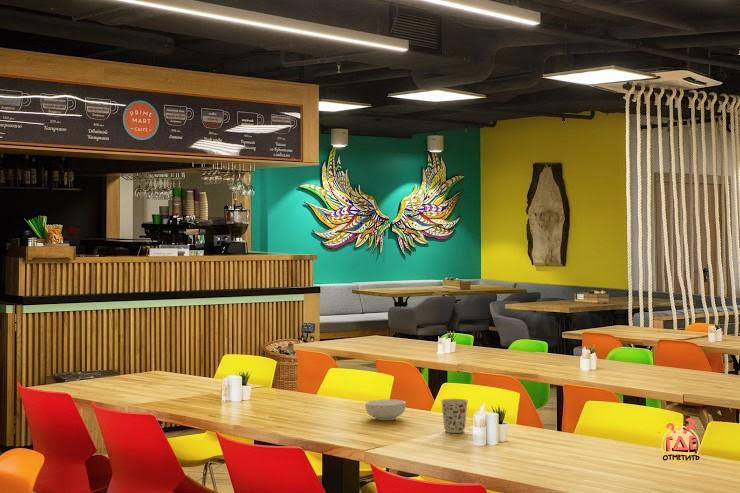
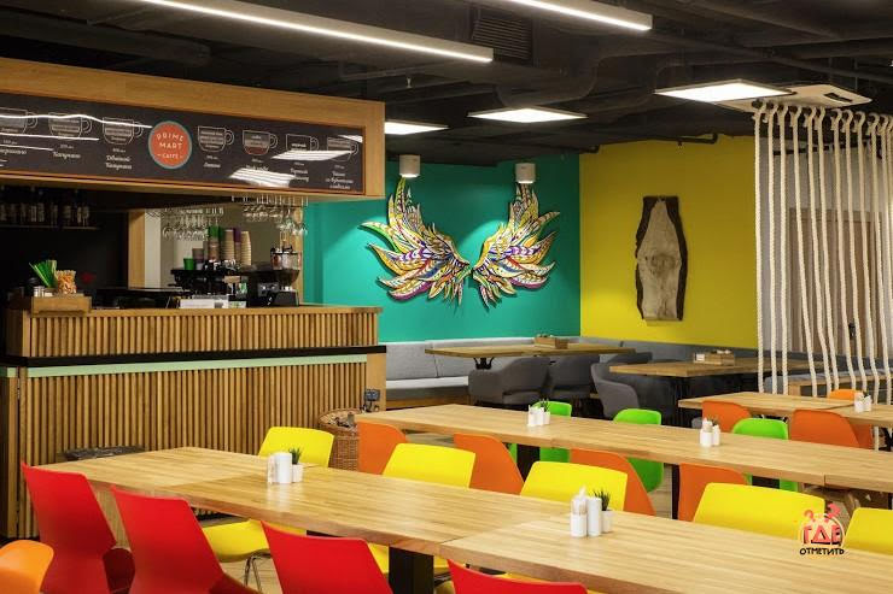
- cereal bowl (385, 410)
- cup (454, 415)
